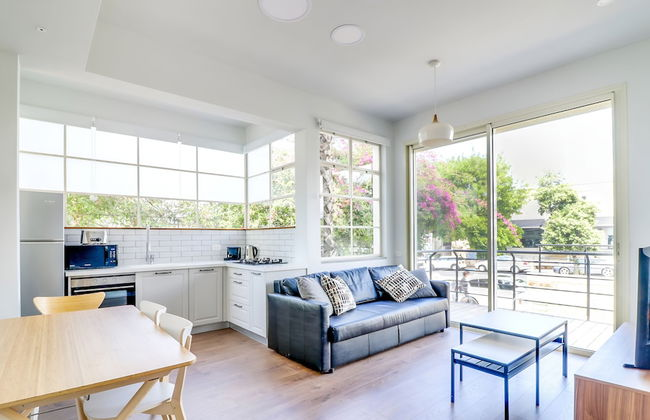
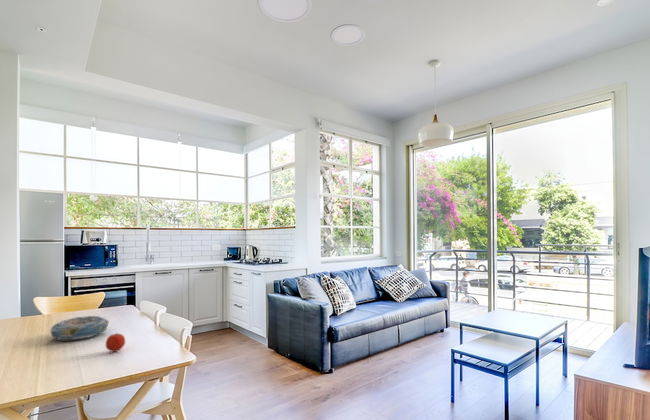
+ apple (115, 341)
+ decorative bowl (80, 327)
